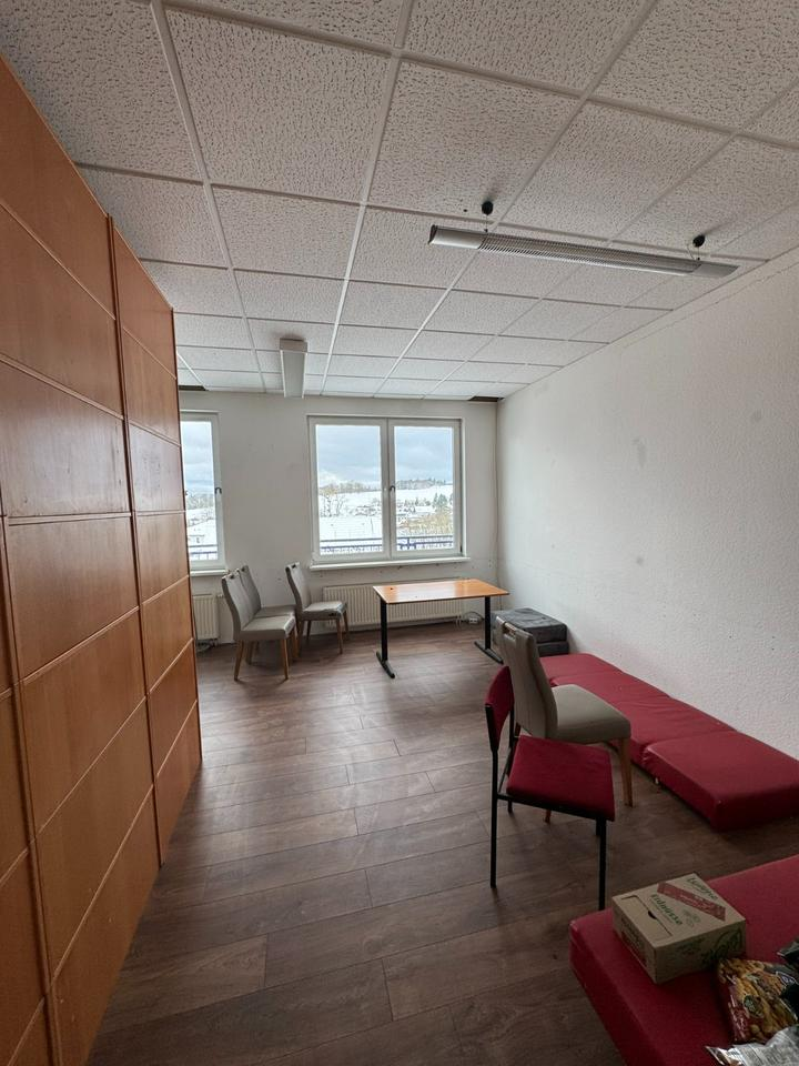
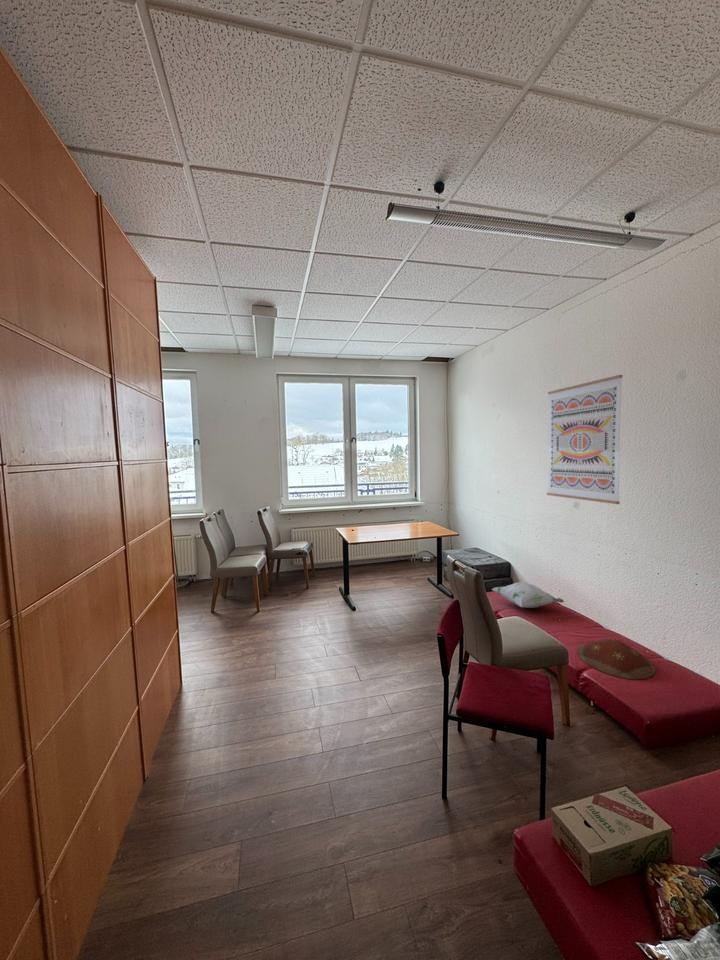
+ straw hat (614, 649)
+ wall art (580, 442)
+ decorative pillow (526, 595)
